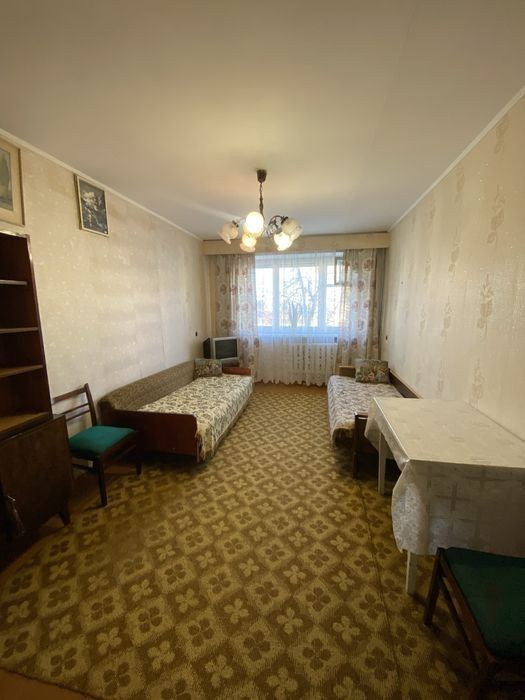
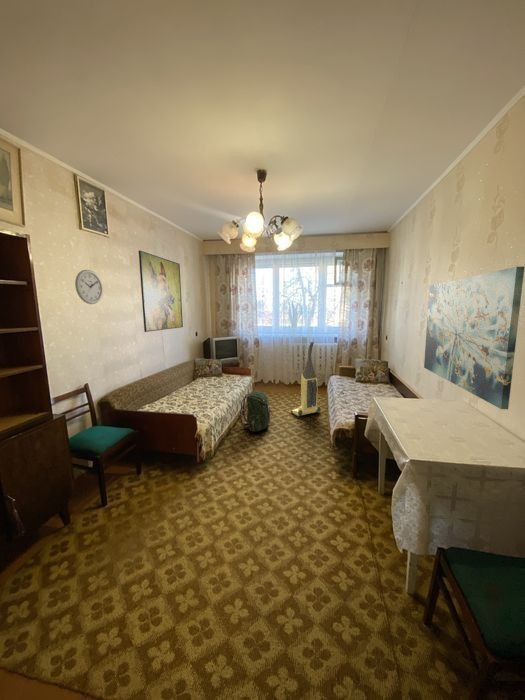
+ wall art (459, 332)
+ backpack (256, 409)
+ vacuum cleaner (306, 378)
+ wall clock (90, 287)
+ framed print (163, 294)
